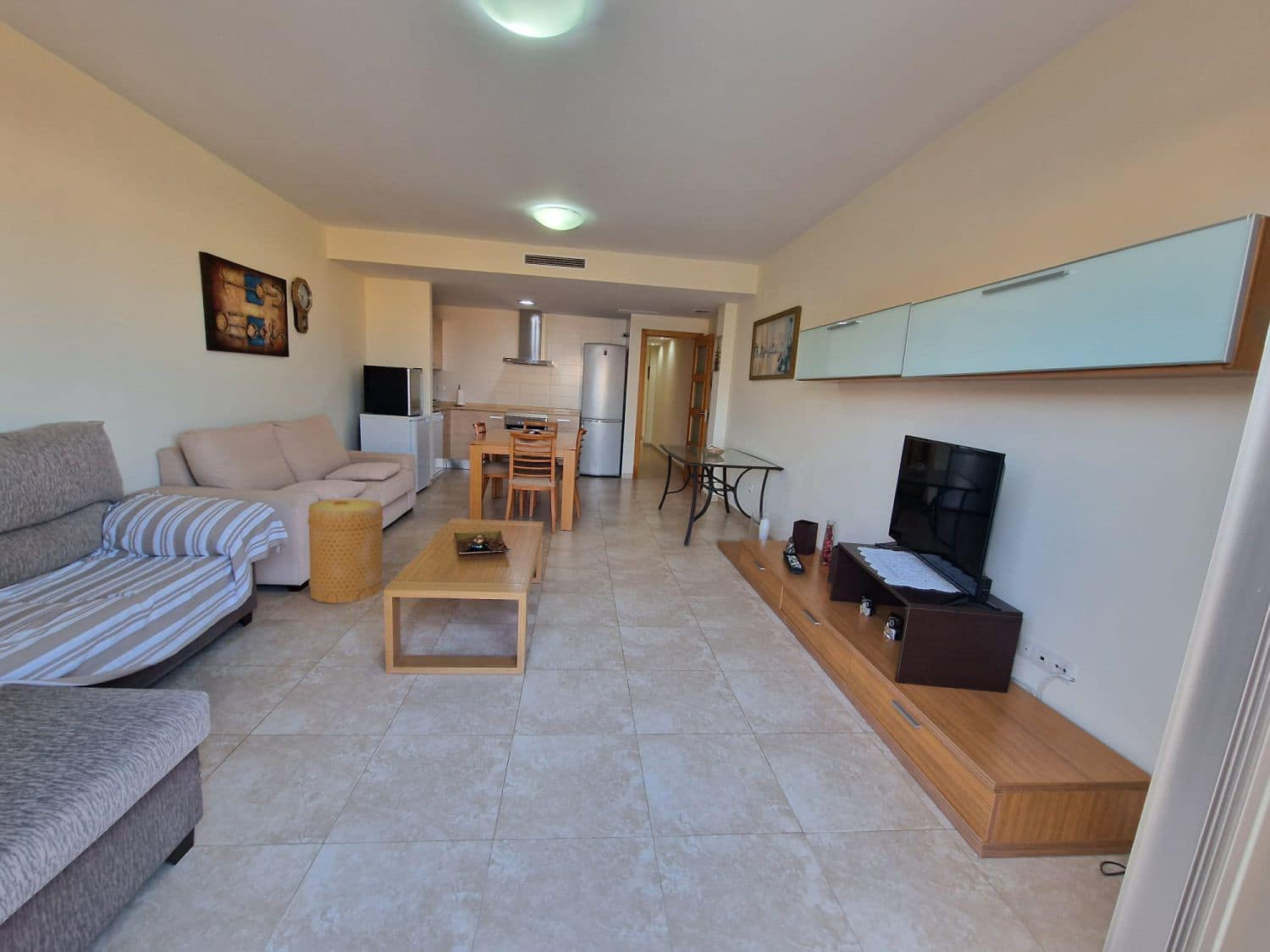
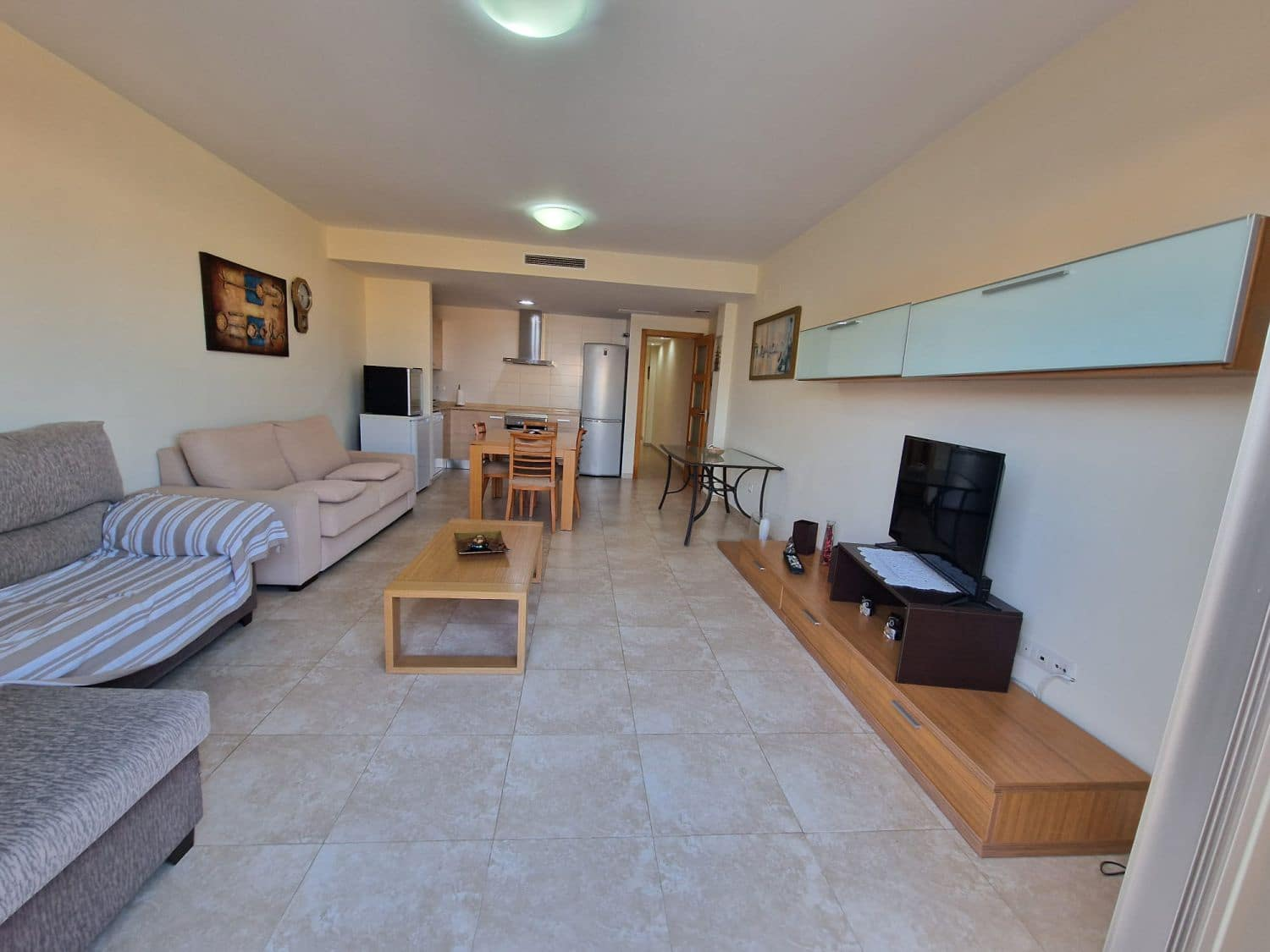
- basket (346, 548)
